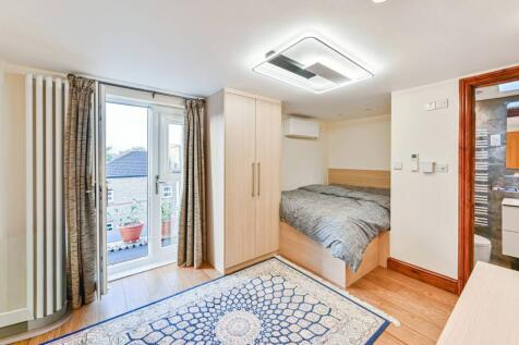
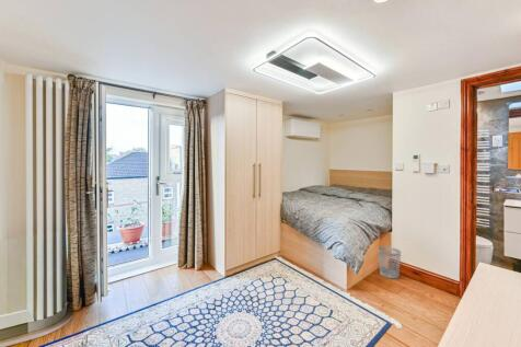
+ wastebasket (389, 262)
